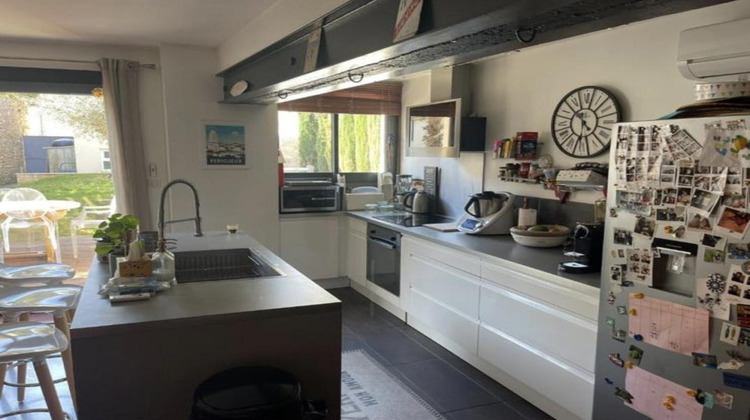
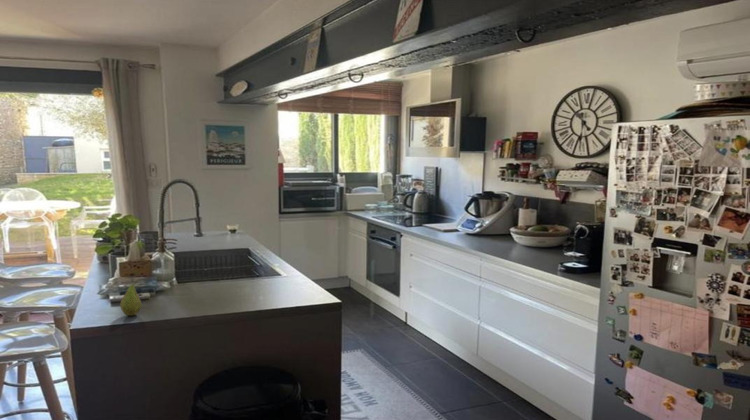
+ fruit (130, 297)
